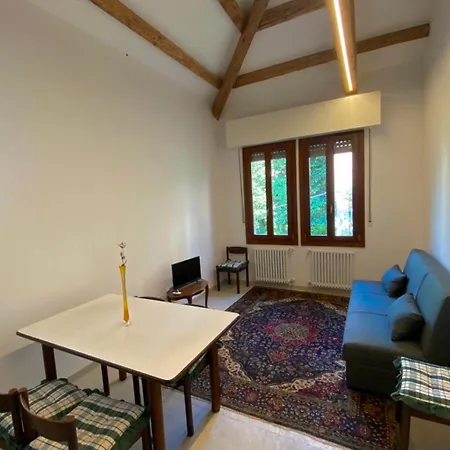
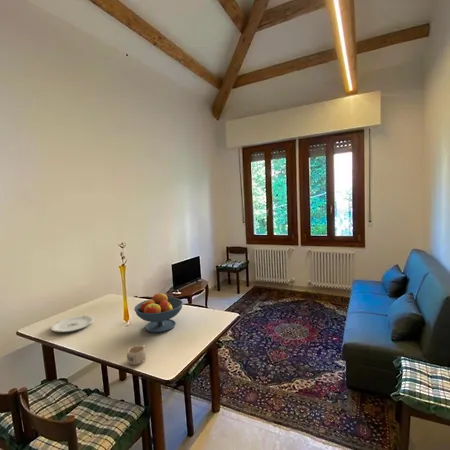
+ mug (138, 354)
+ plate (73, 324)
+ fruit bowl (159, 311)
